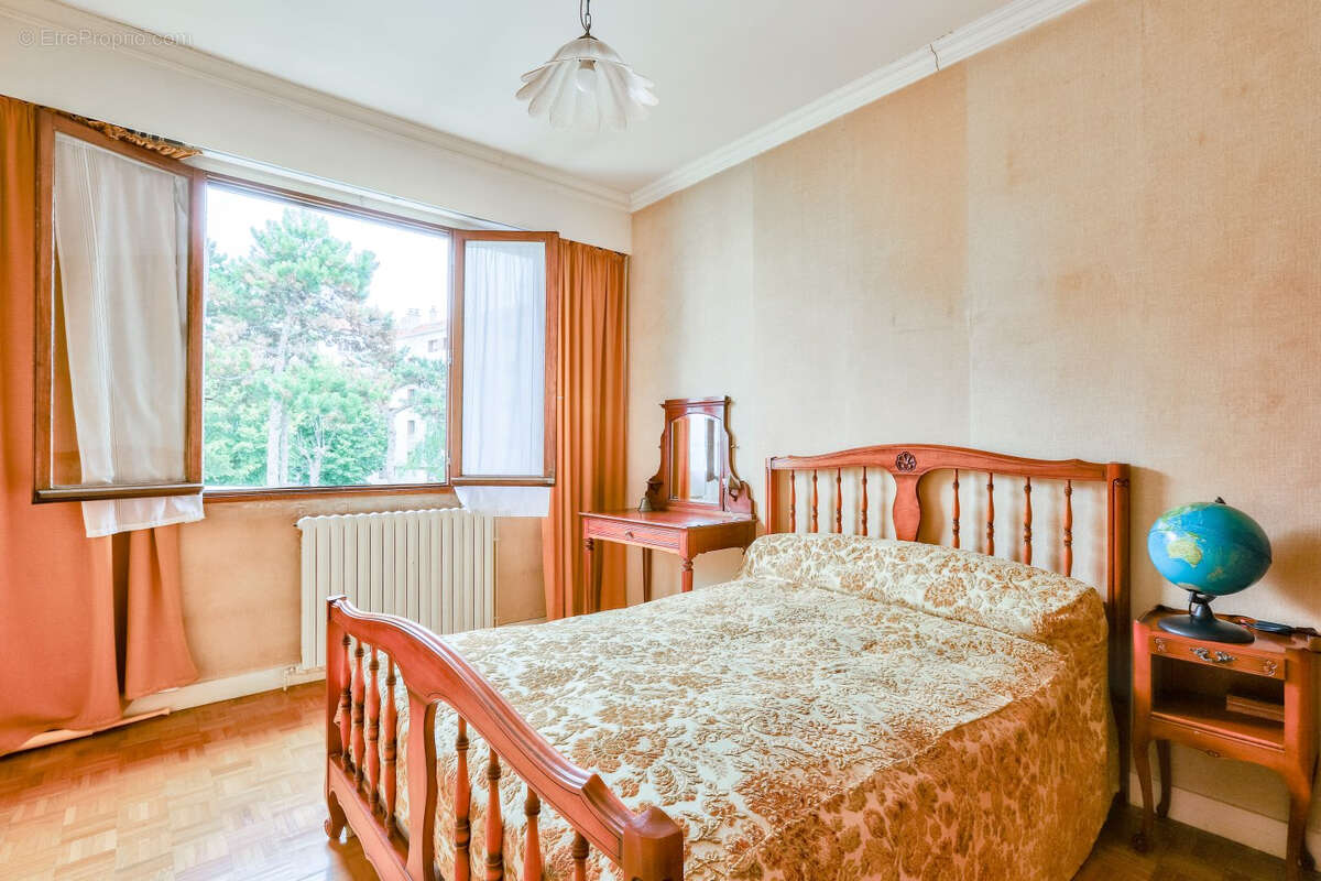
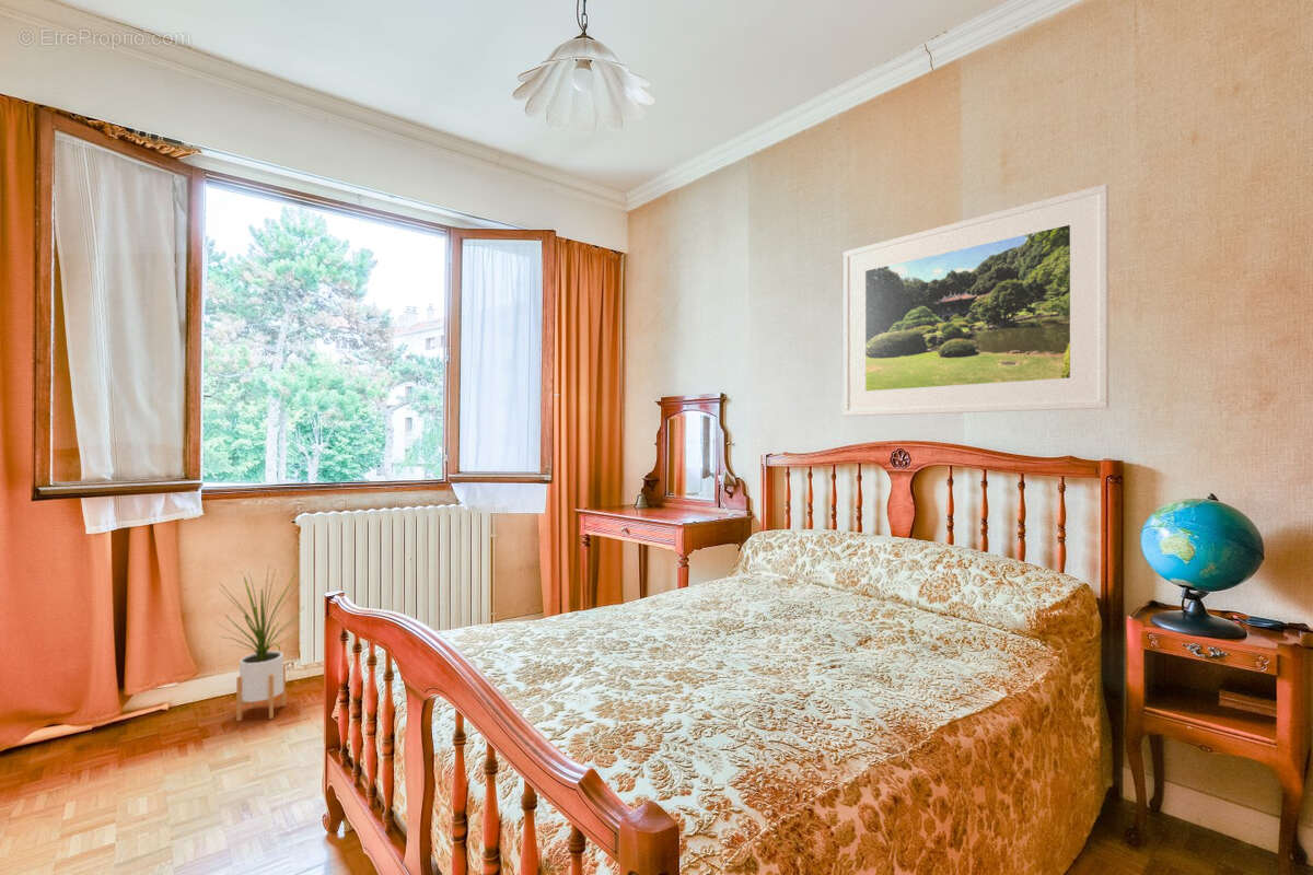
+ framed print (955, 317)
+ house plant (262, 639)
